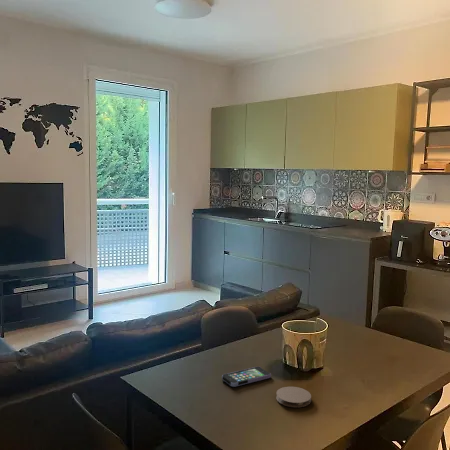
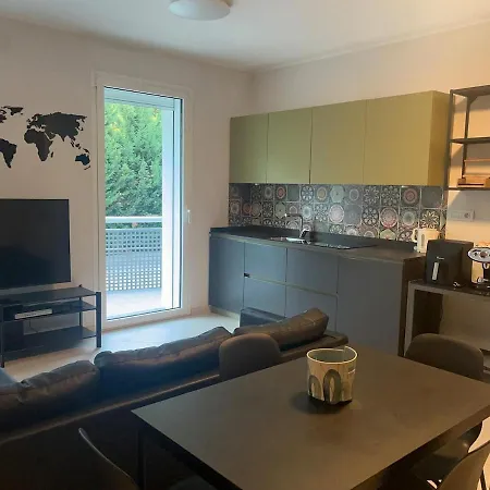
- smartphone (246, 376)
- coaster (293, 396)
